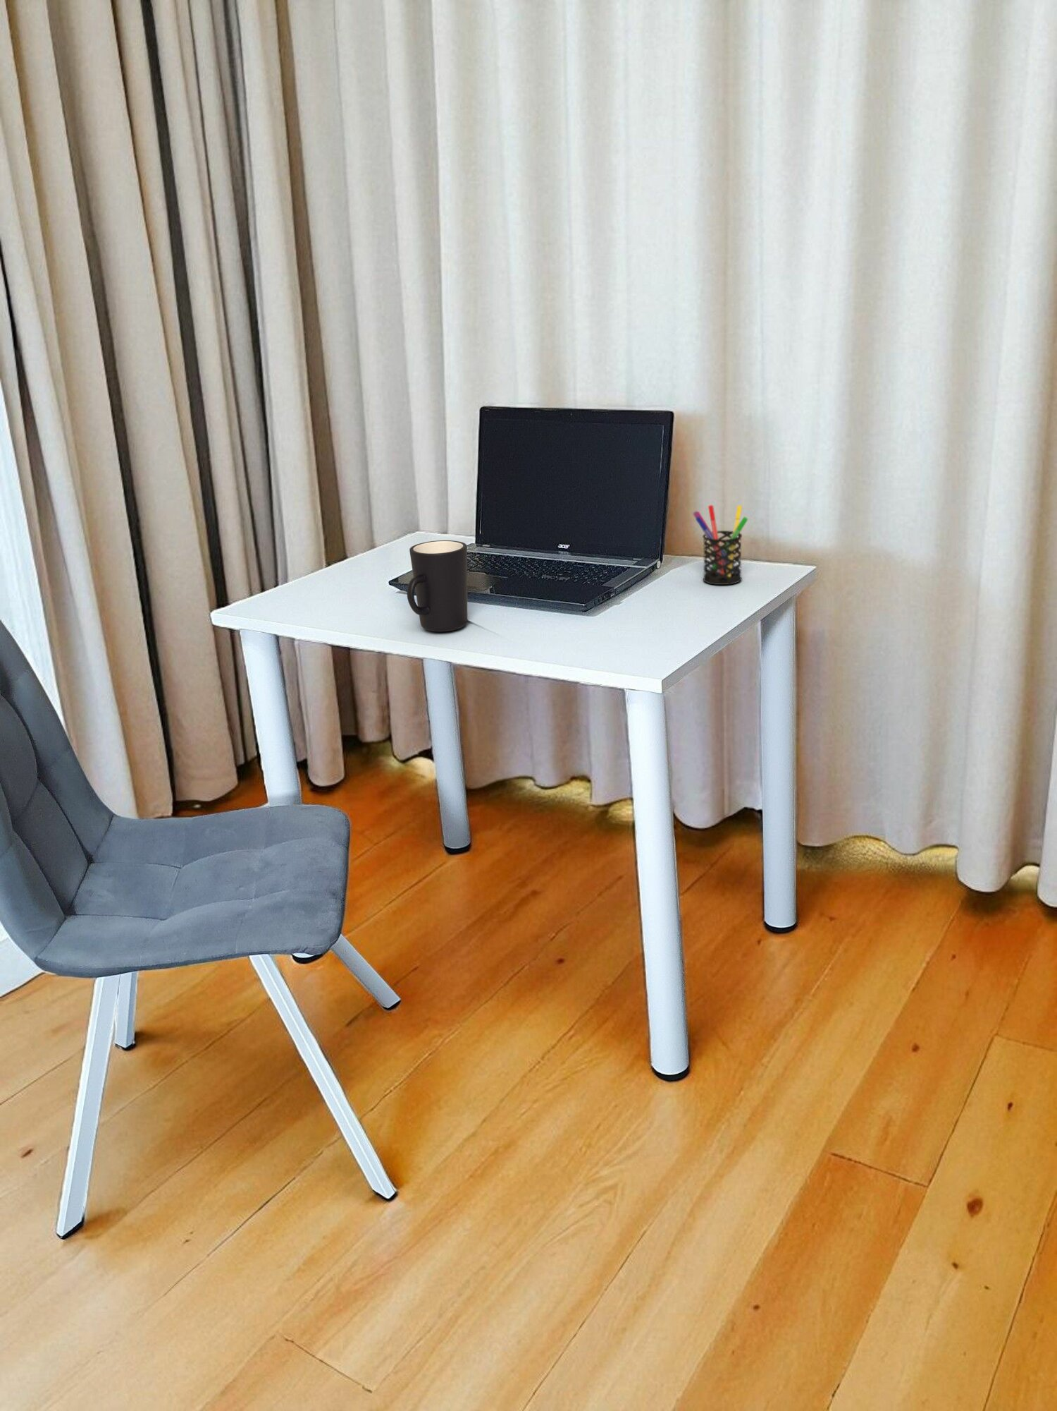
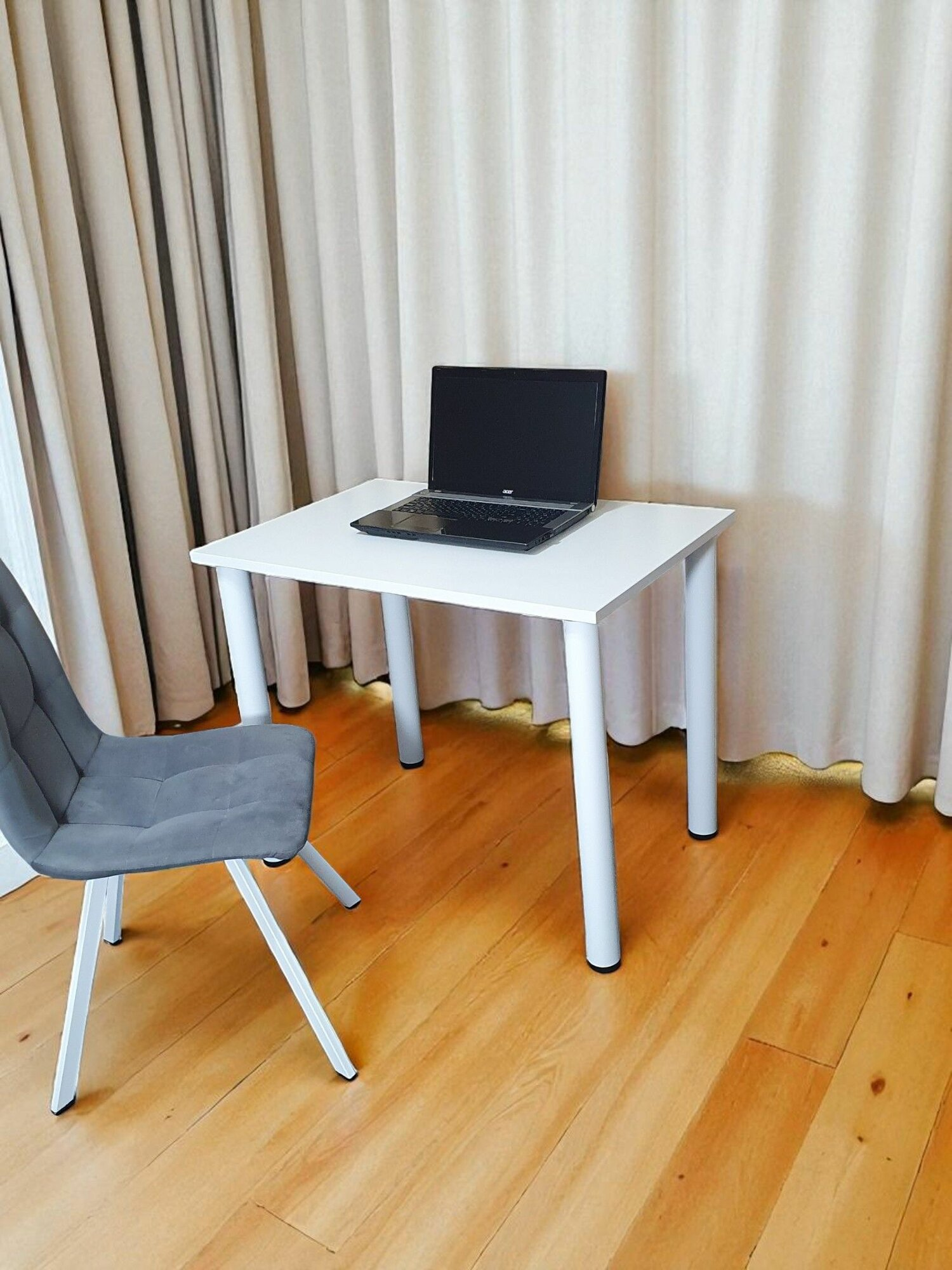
- pen holder (724, 542)
- mug (435, 590)
